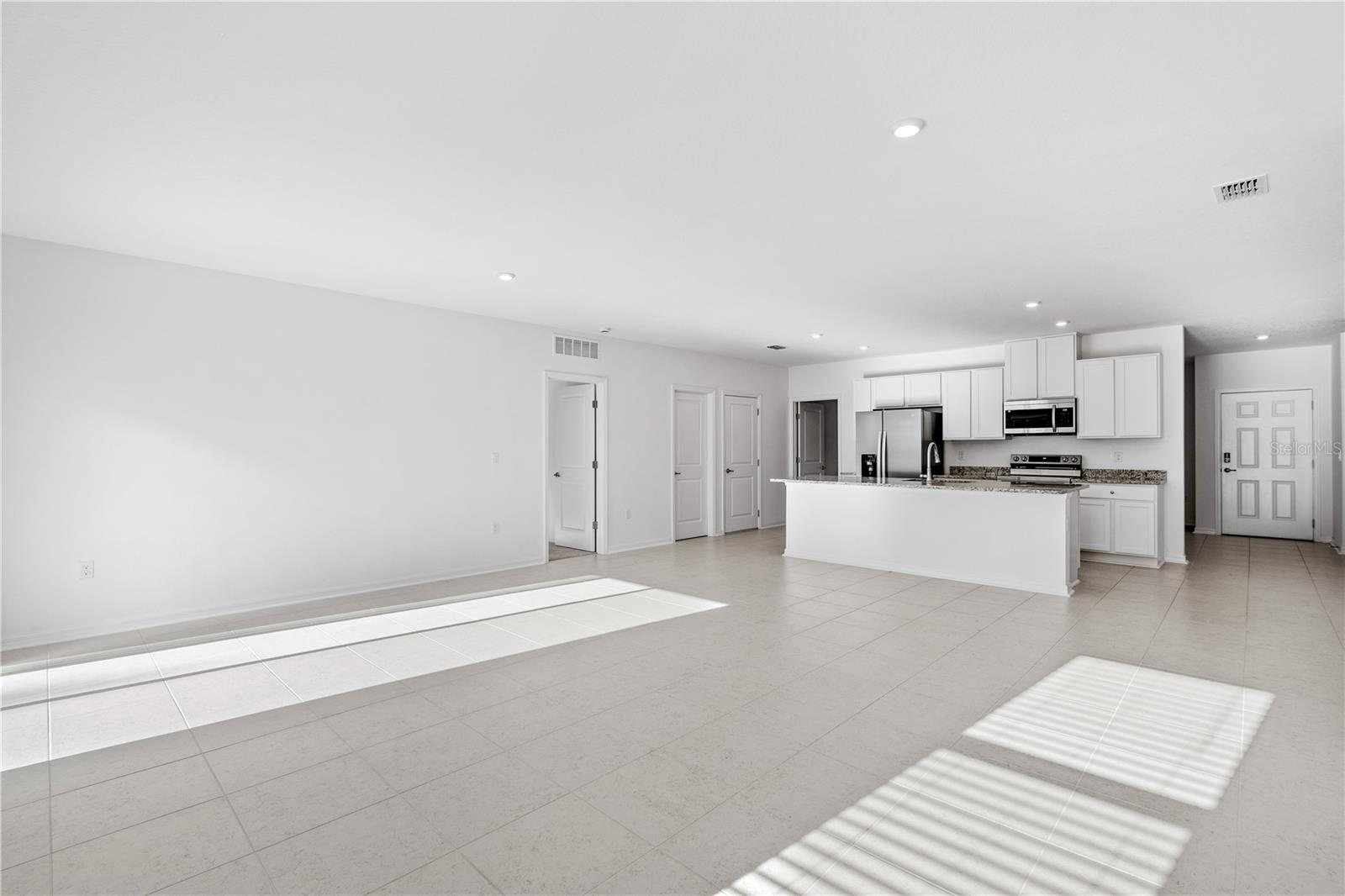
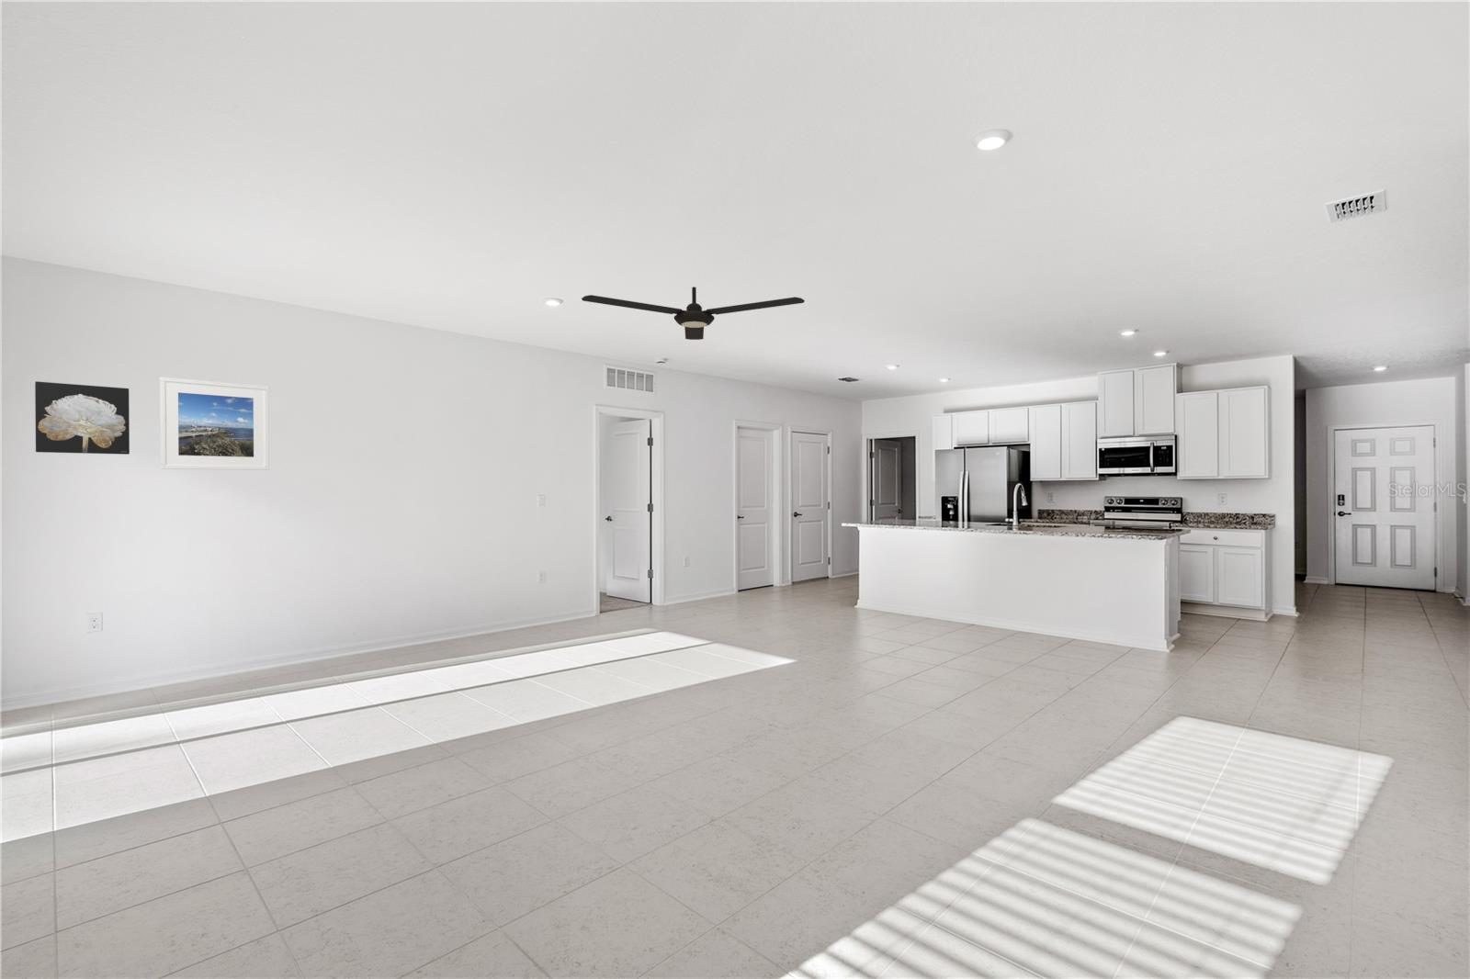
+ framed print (216, 425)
+ ceiling fan (694, 312)
+ wall art (83, 418)
